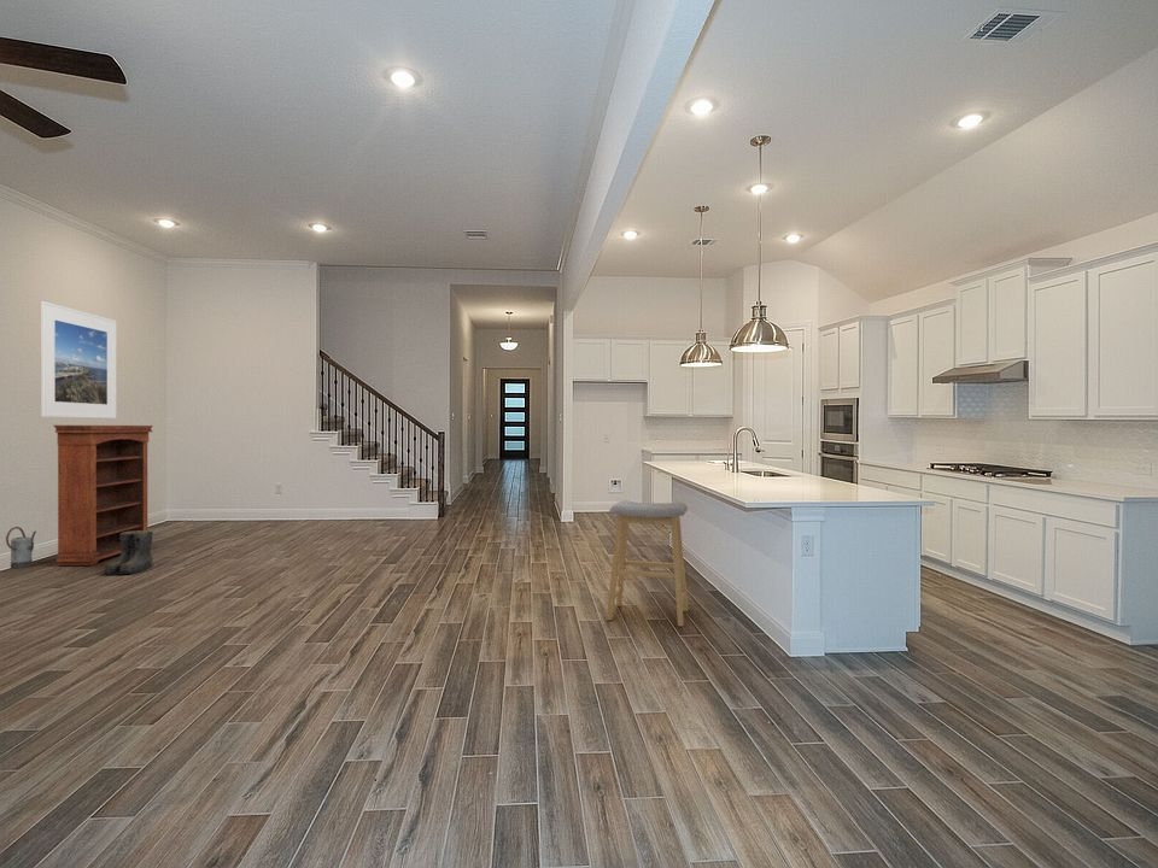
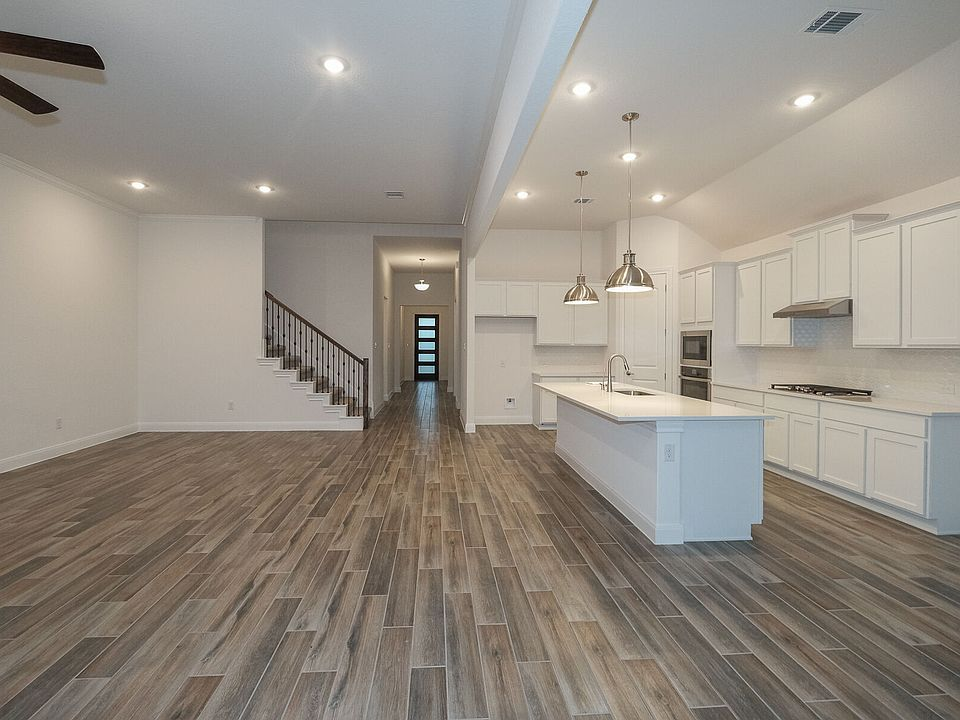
- watering can (22, 546)
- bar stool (648, 562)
- bookshelf (107, 489)
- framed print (81, 364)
- boots (129, 551)
